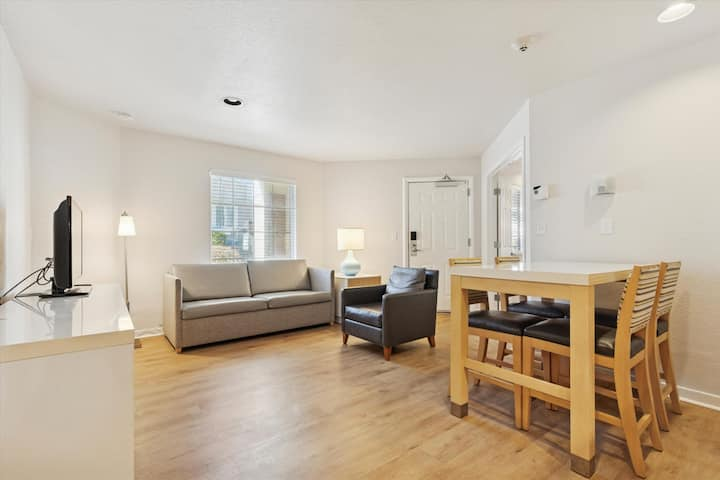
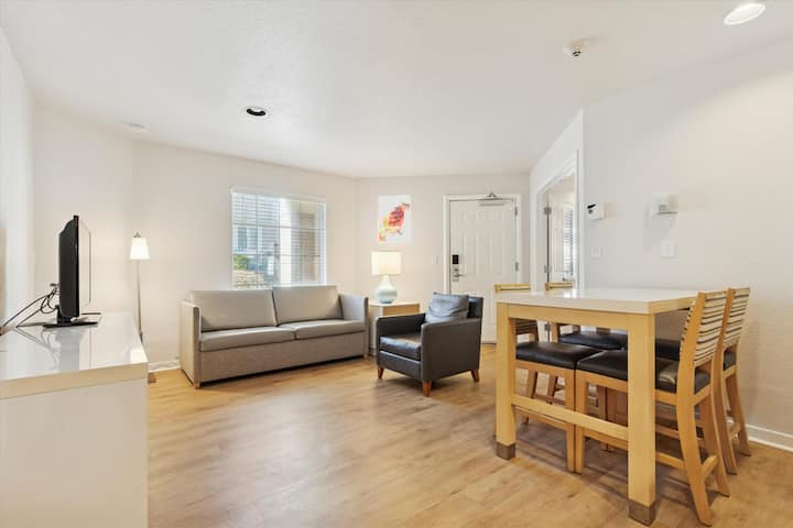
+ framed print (394, 219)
